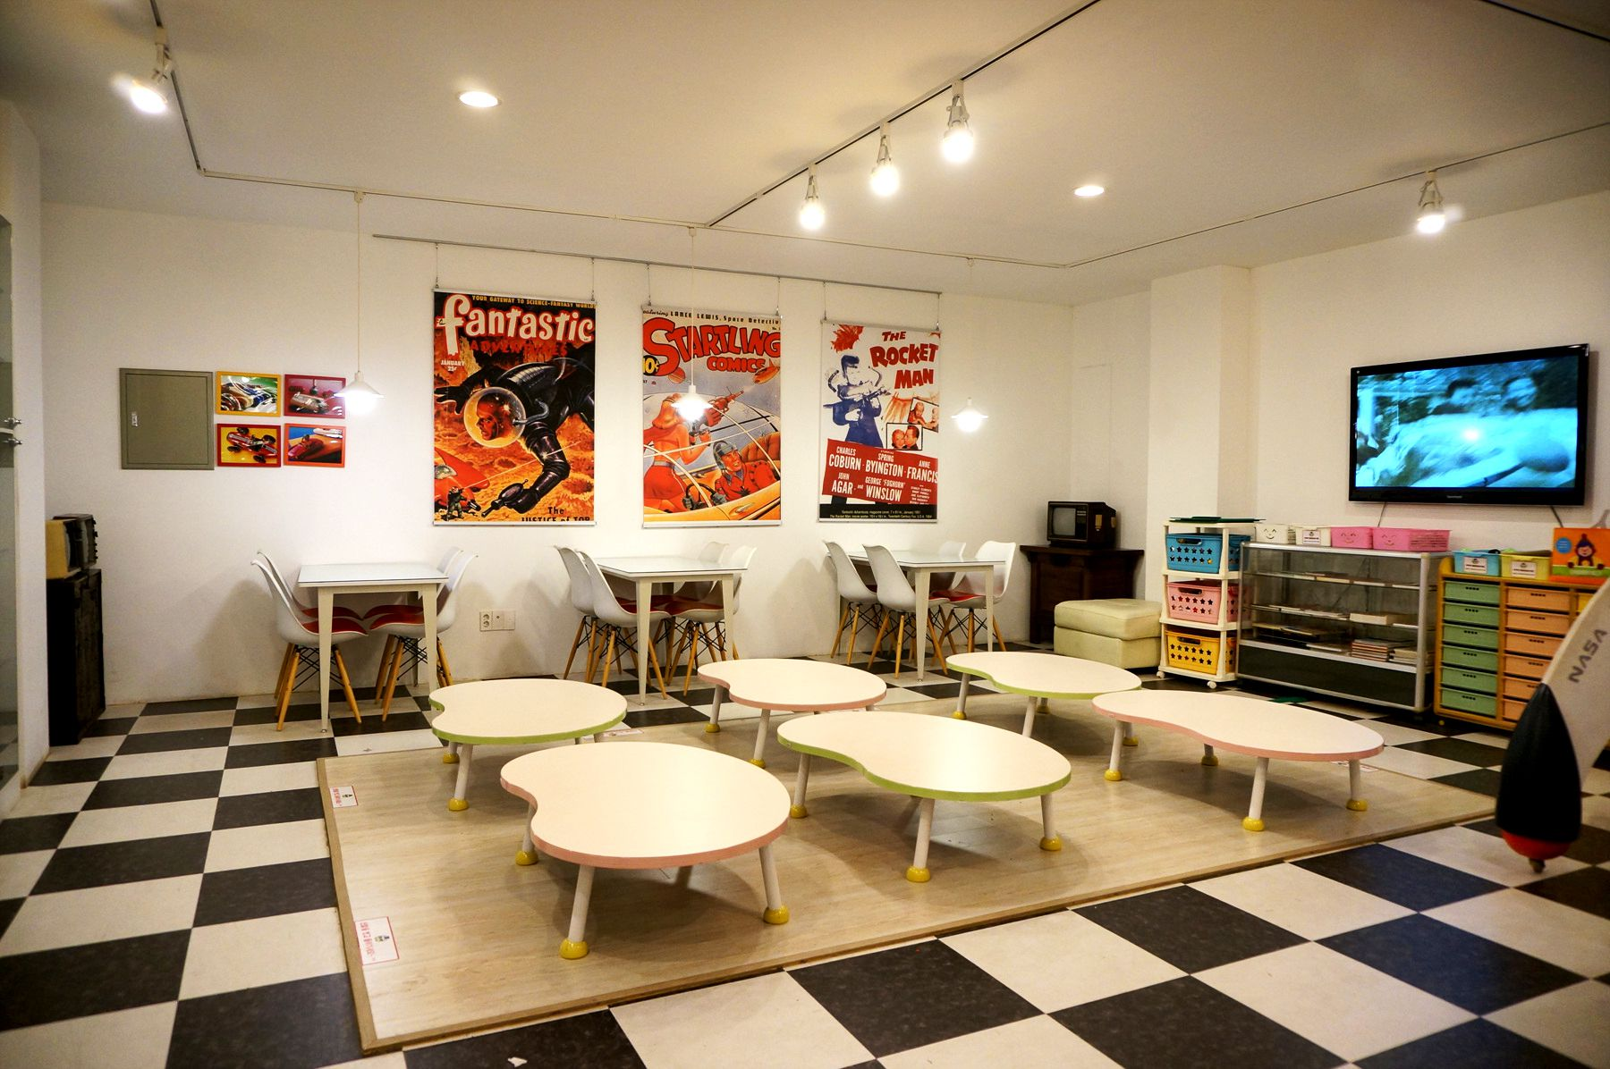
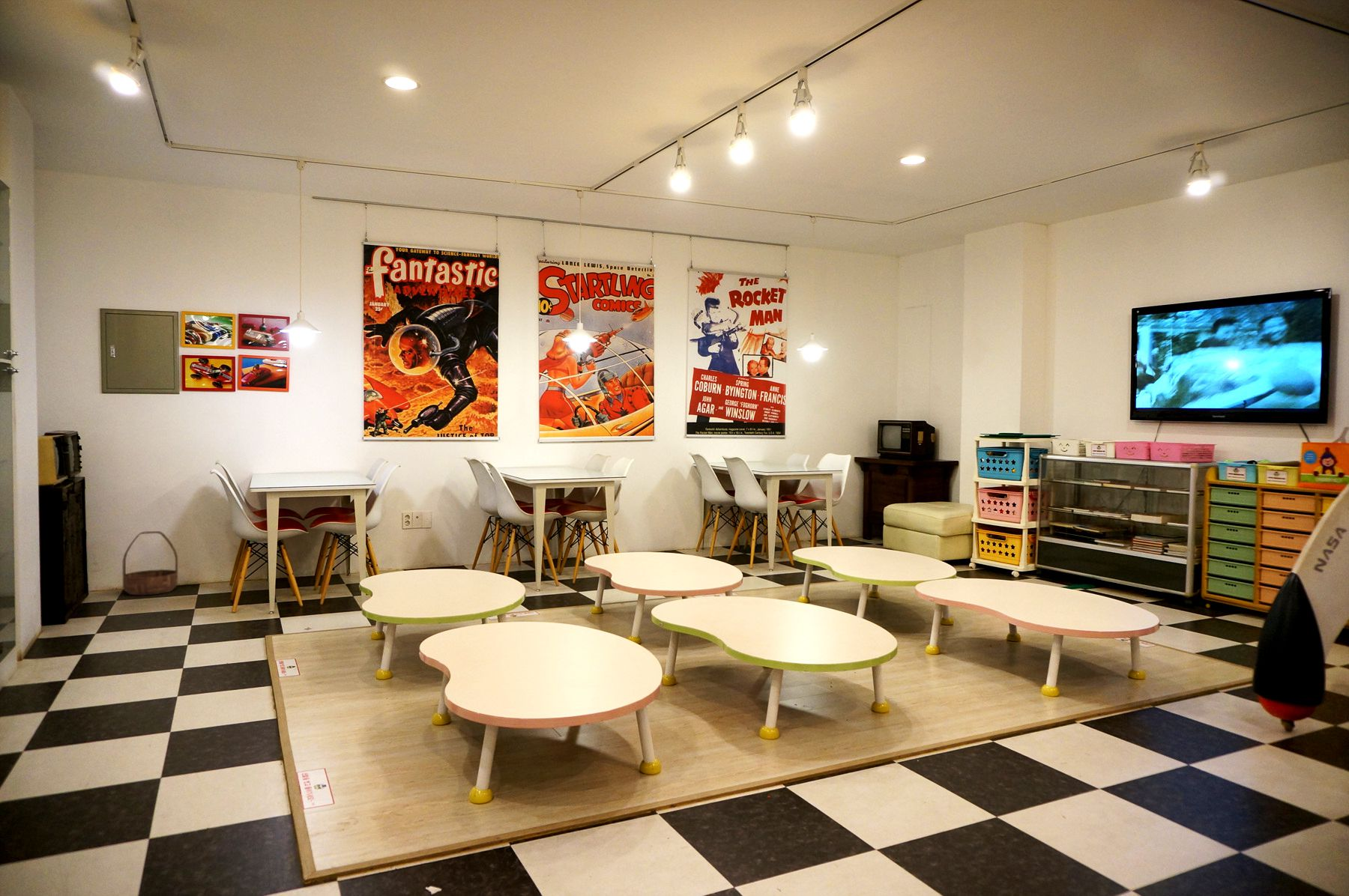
+ basket (150, 570)
